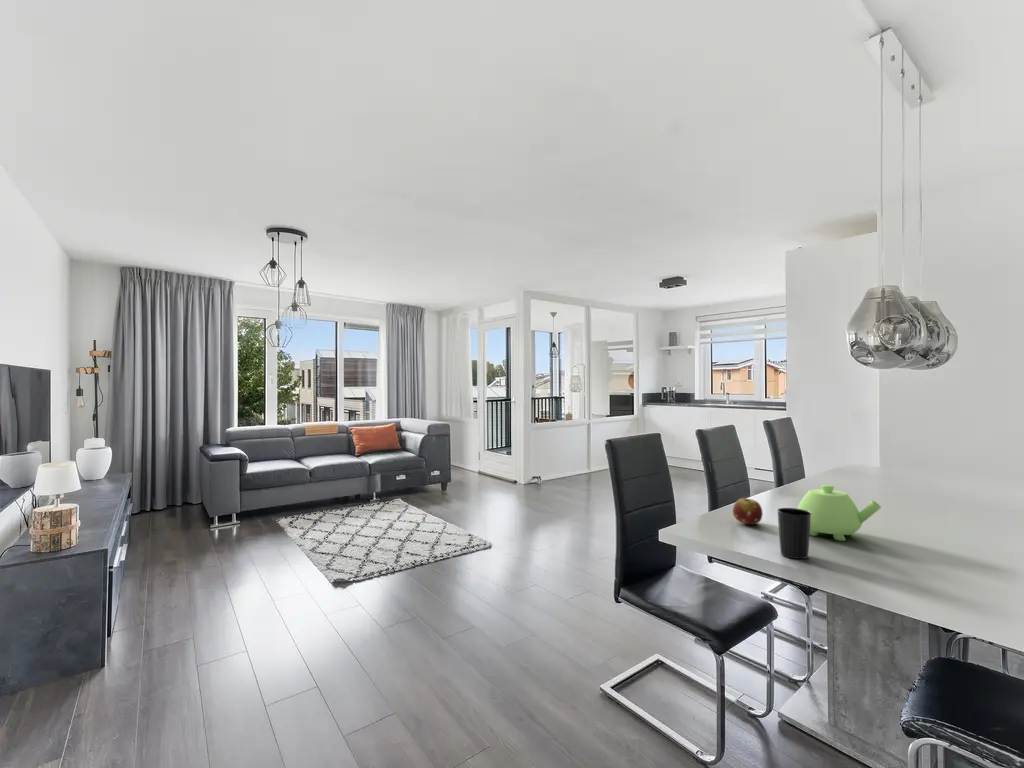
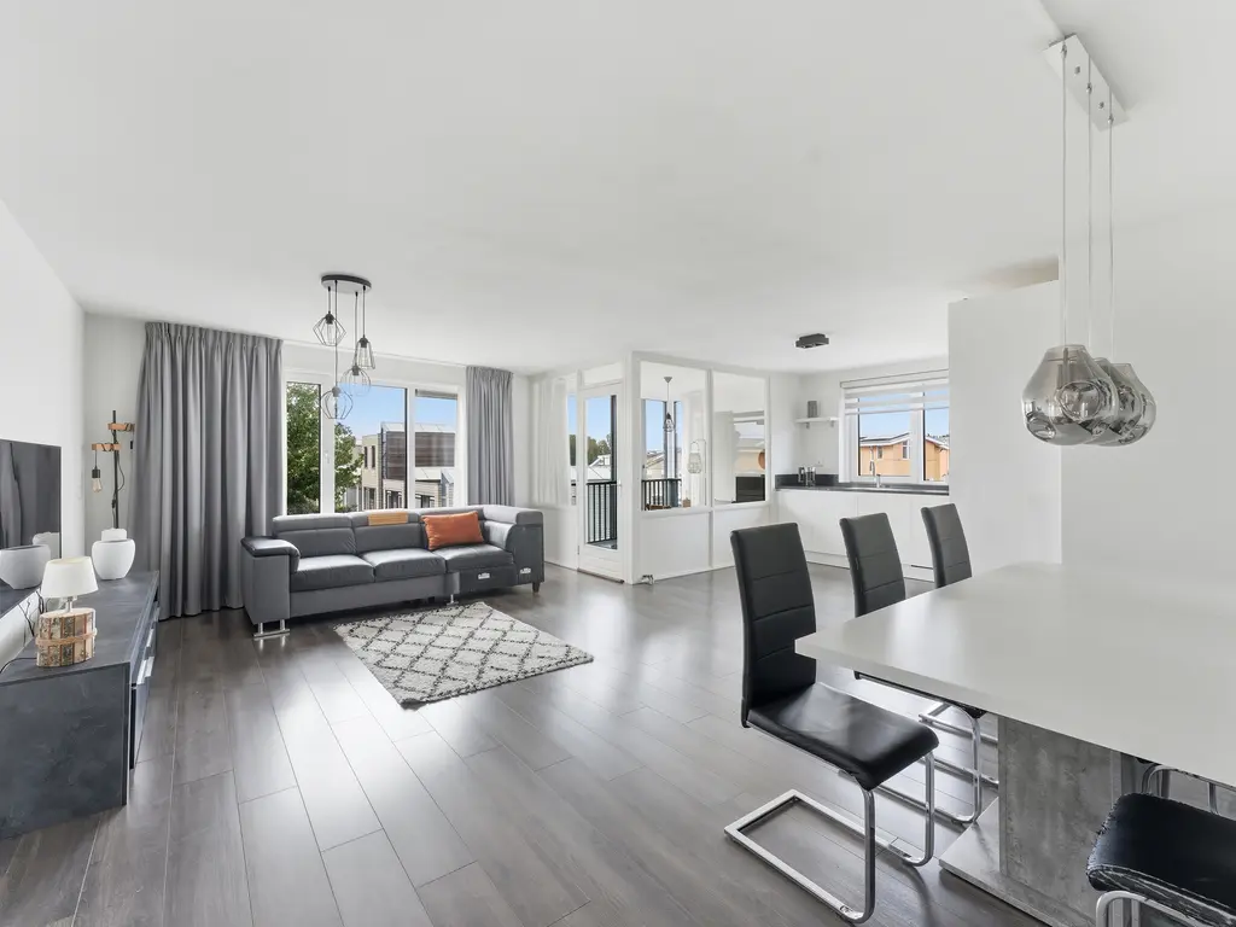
- teapot (837, 510)
- cup (794, 533)
- fruit (747, 511)
